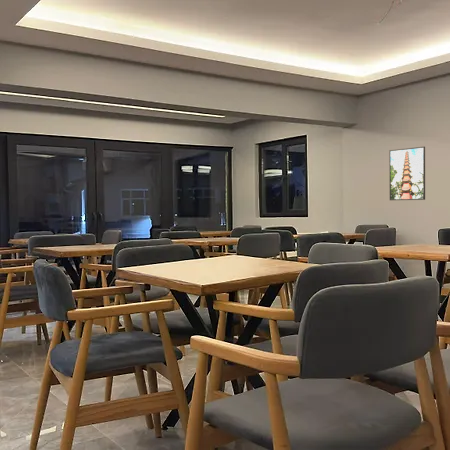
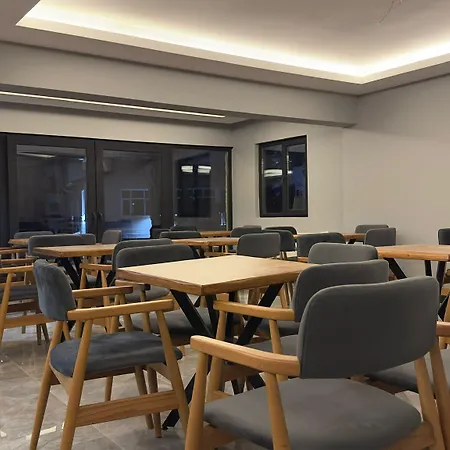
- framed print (406, 174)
